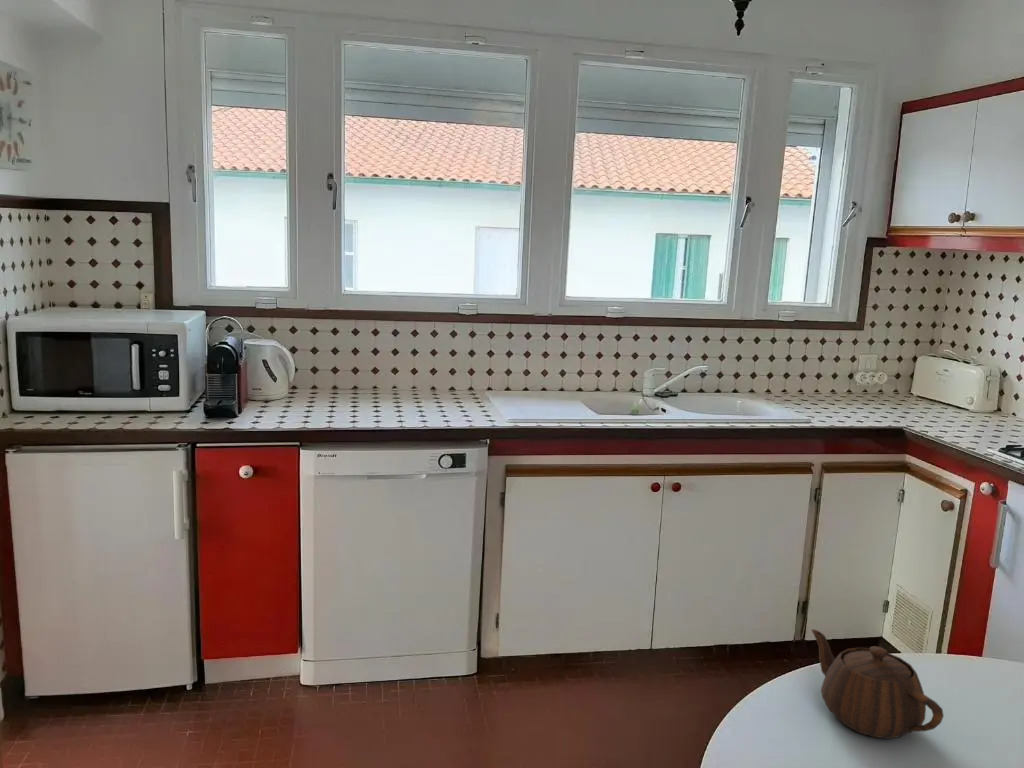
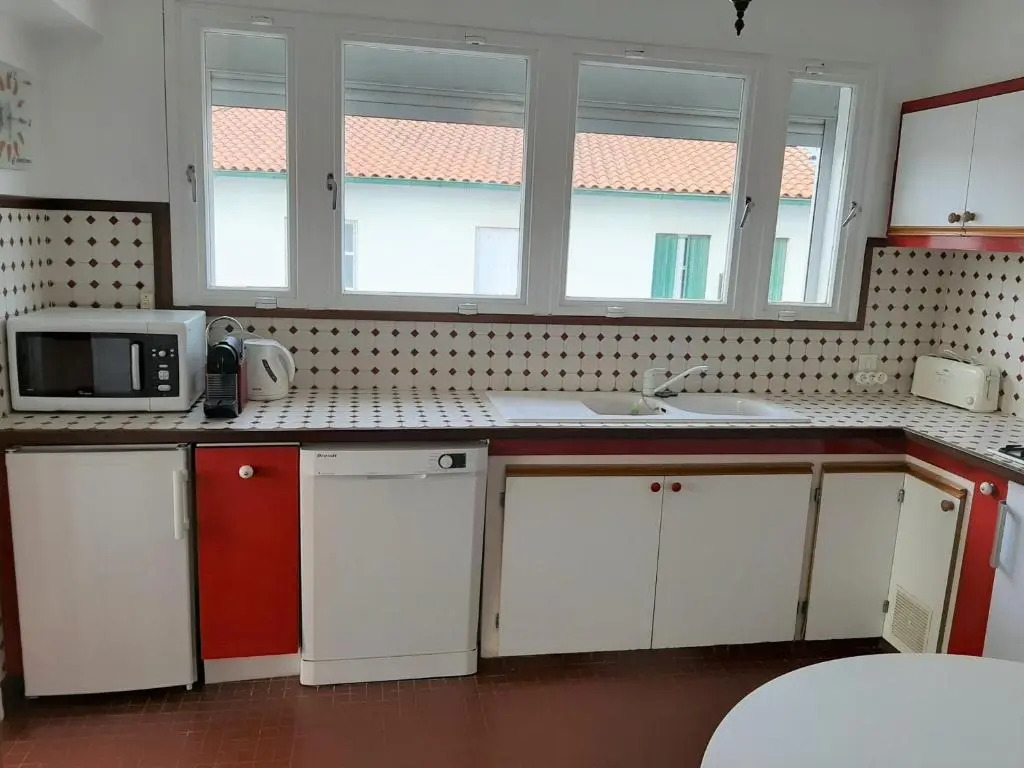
- teapot (869, 682)
